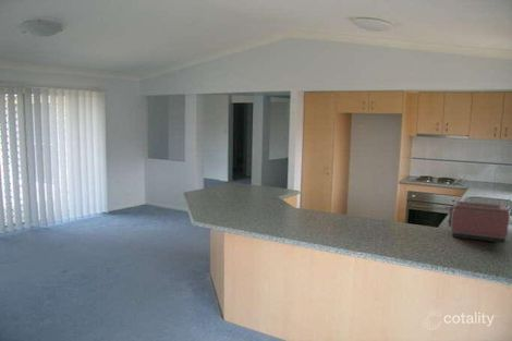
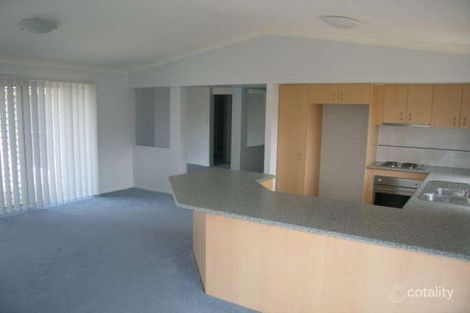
- toaster (474, 220)
